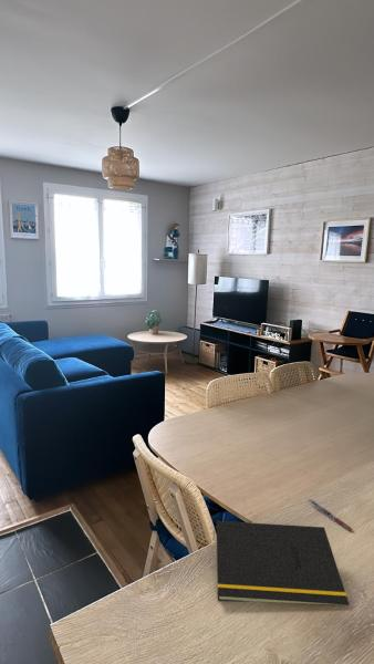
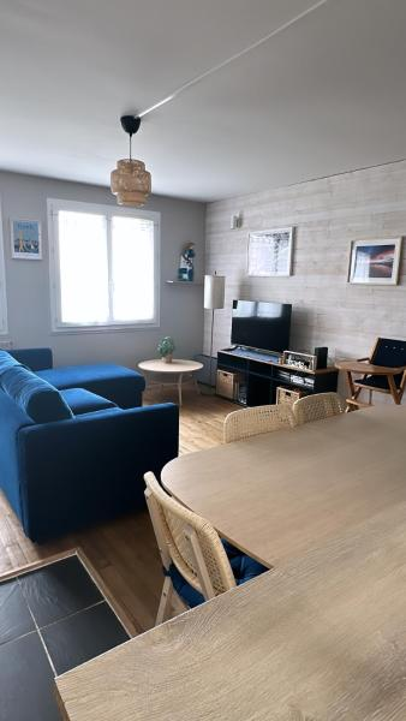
- notepad (276, 560)
- pen (329, 512)
